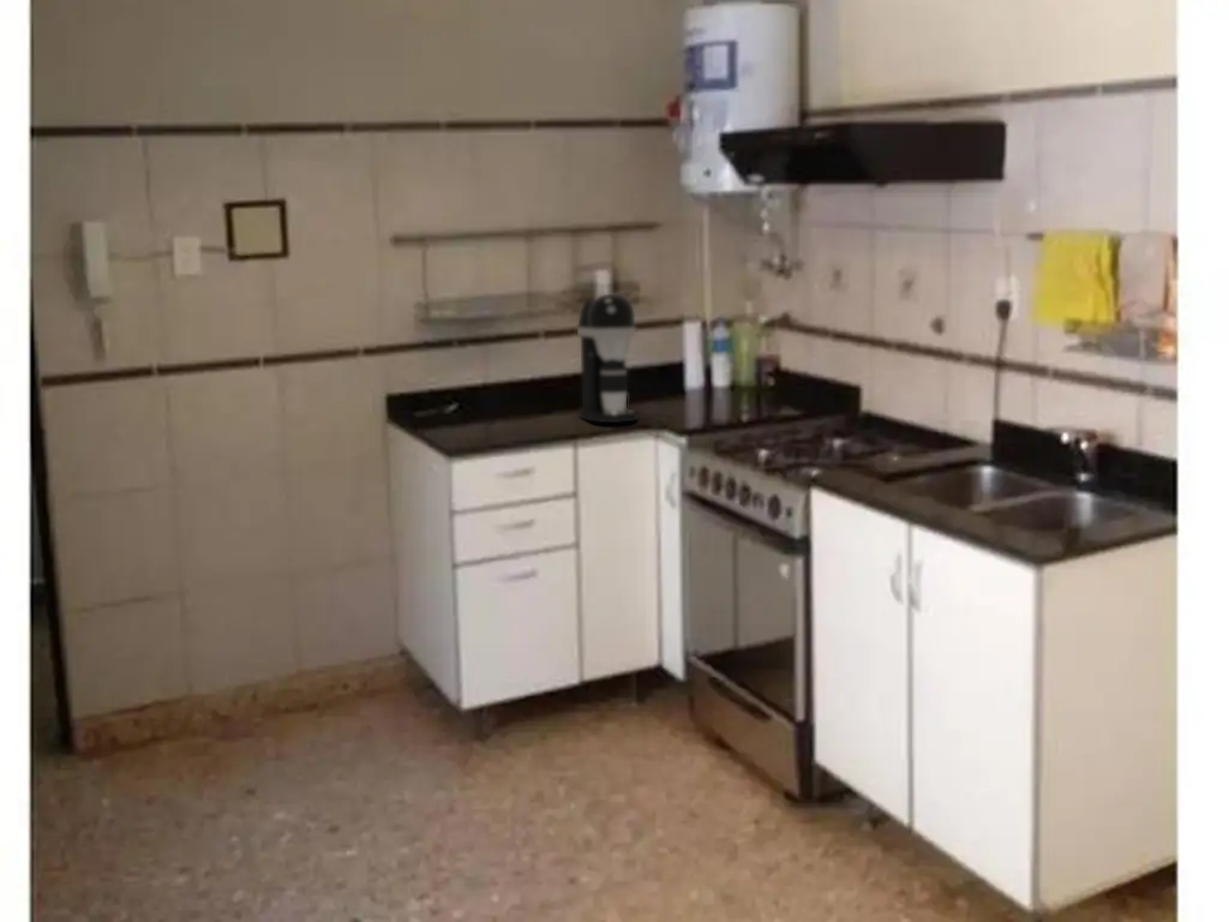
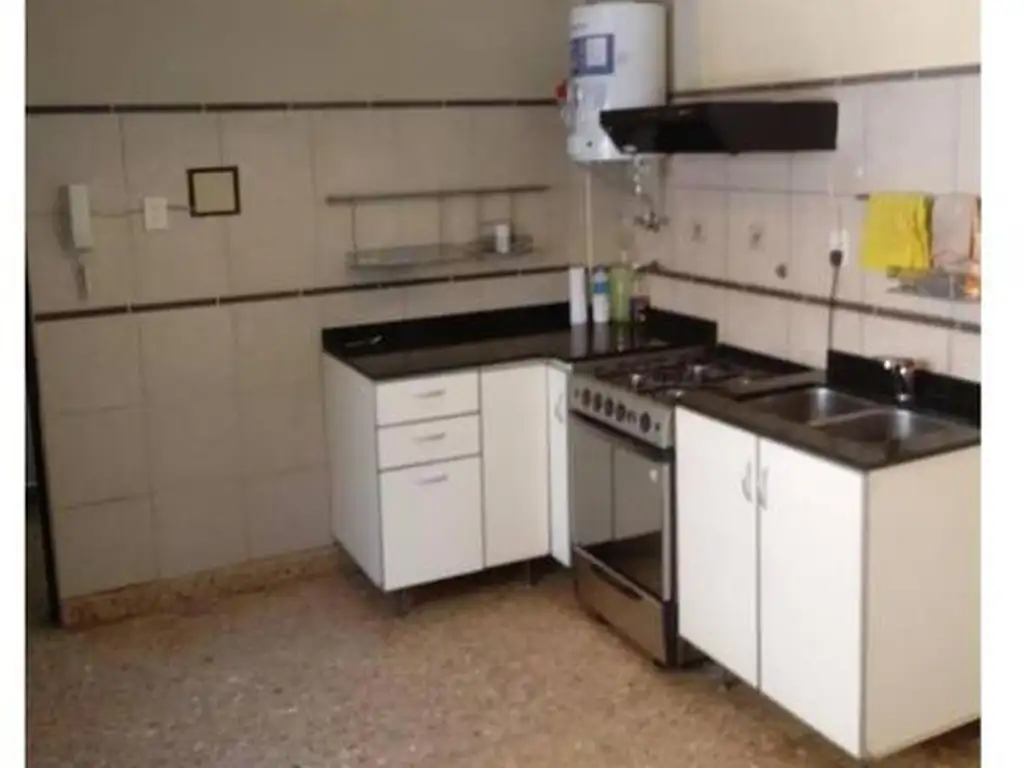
- coffee maker (606, 357)
